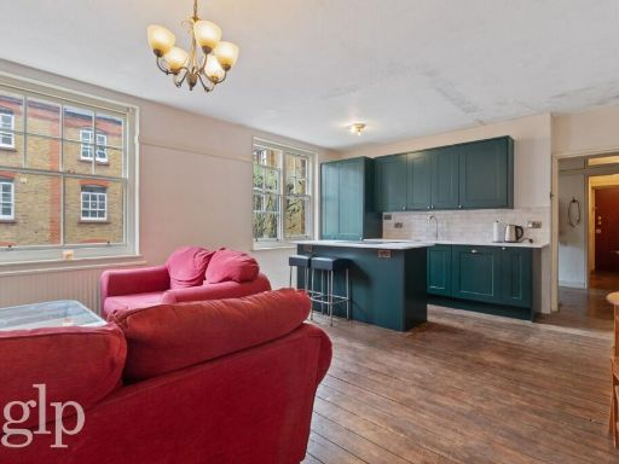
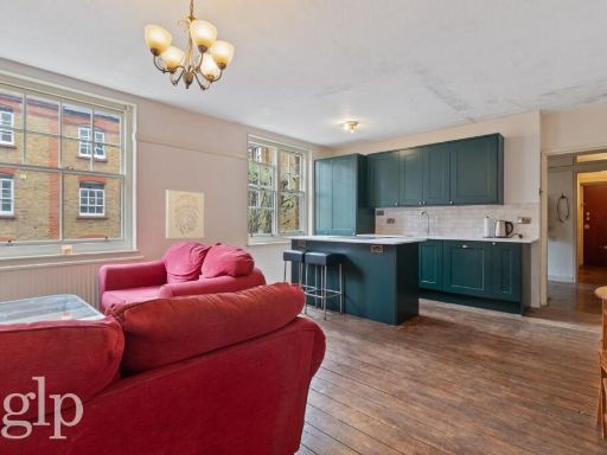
+ wall art (185, 214)
